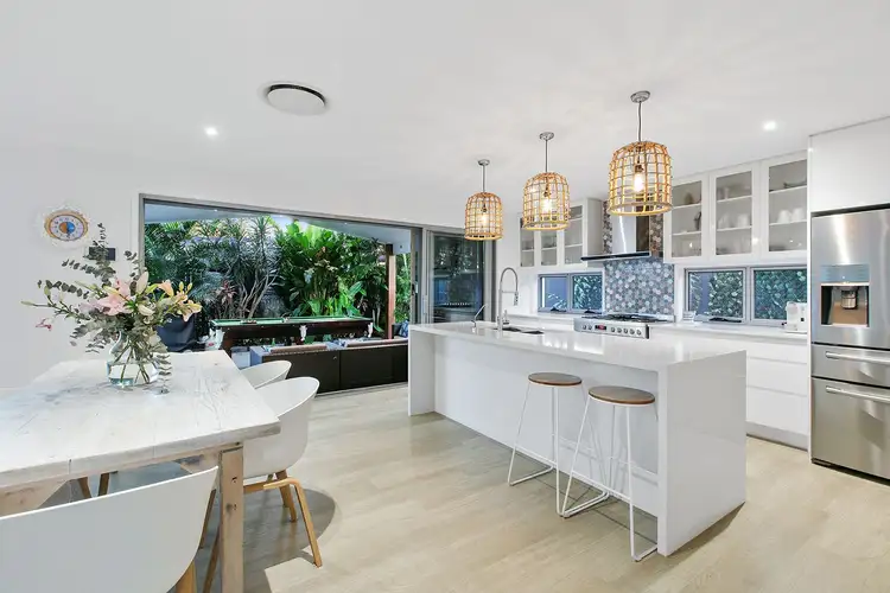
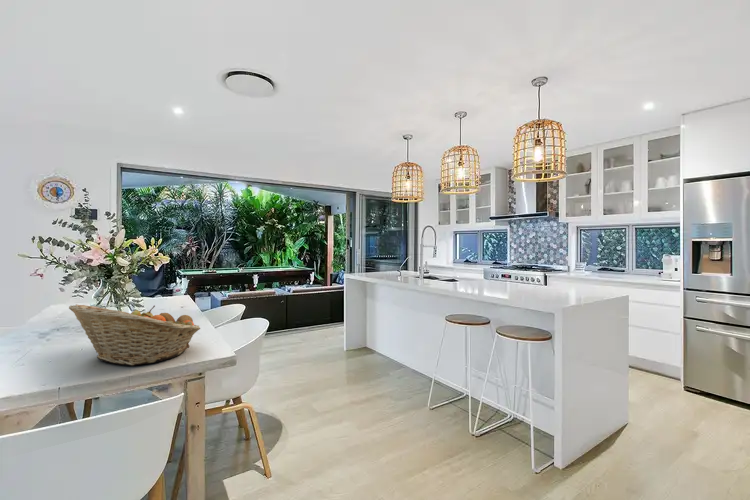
+ fruit basket (137, 327)
